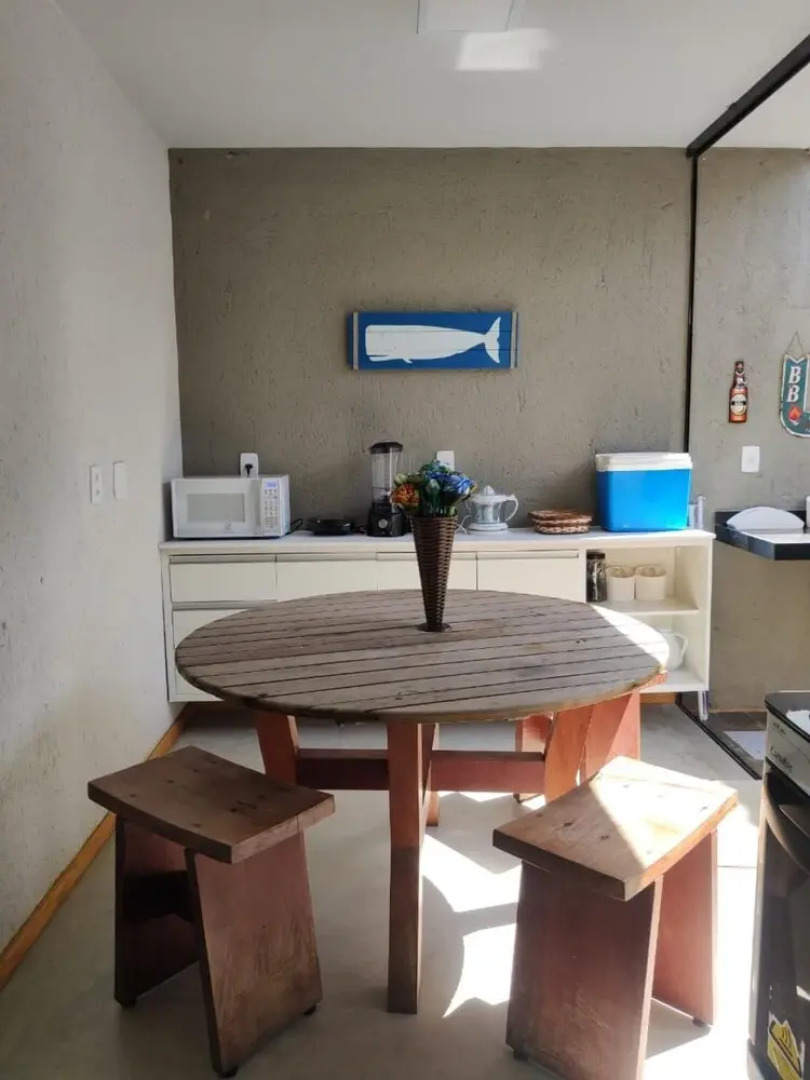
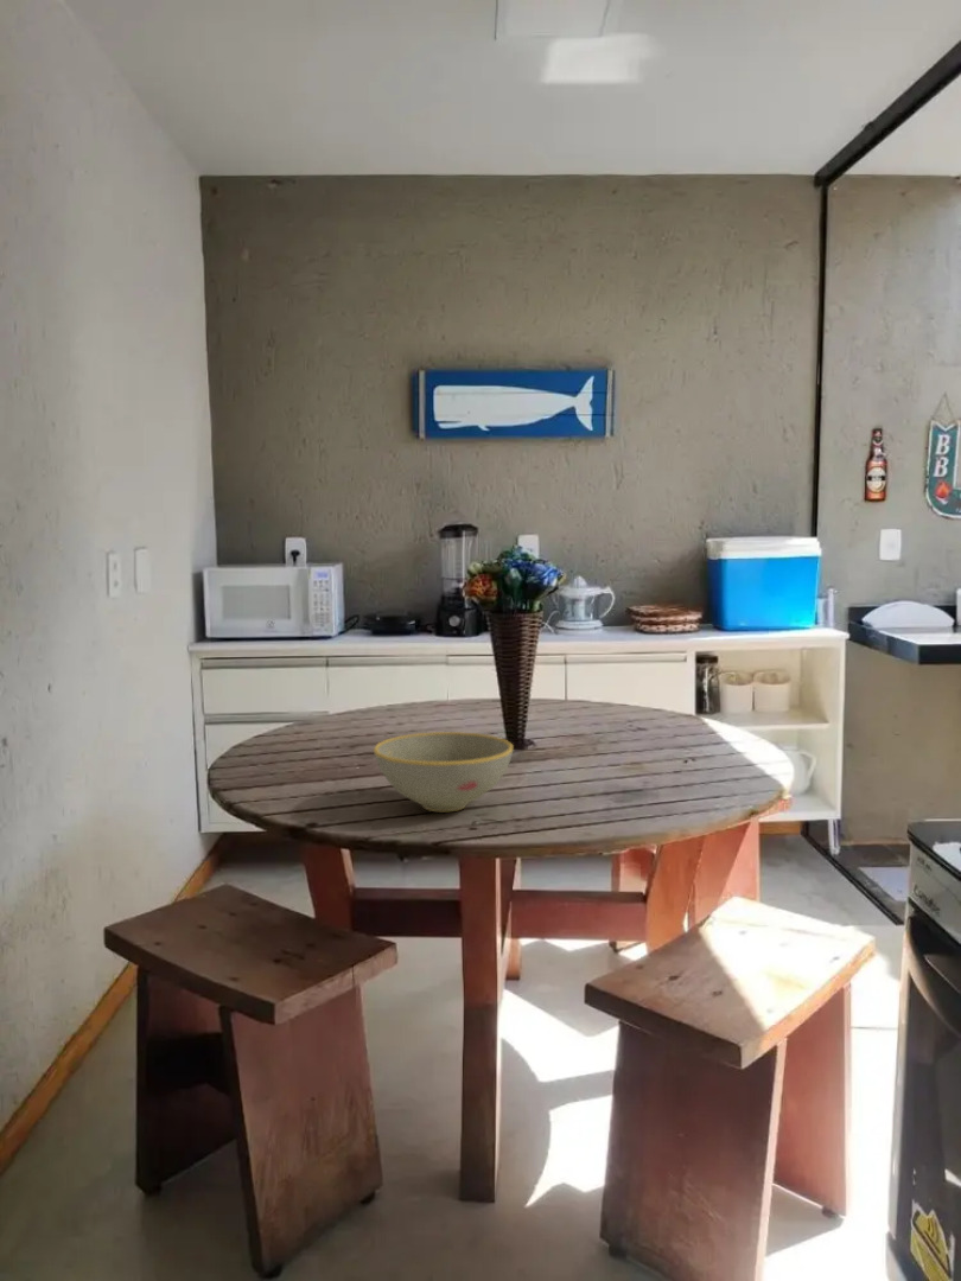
+ bowl (444, 776)
